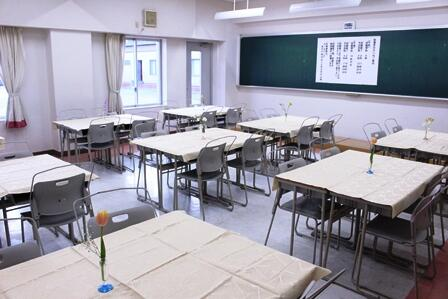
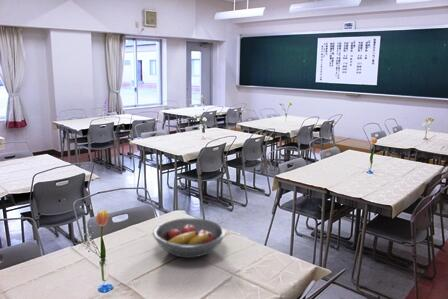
+ fruit bowl (189, 237)
